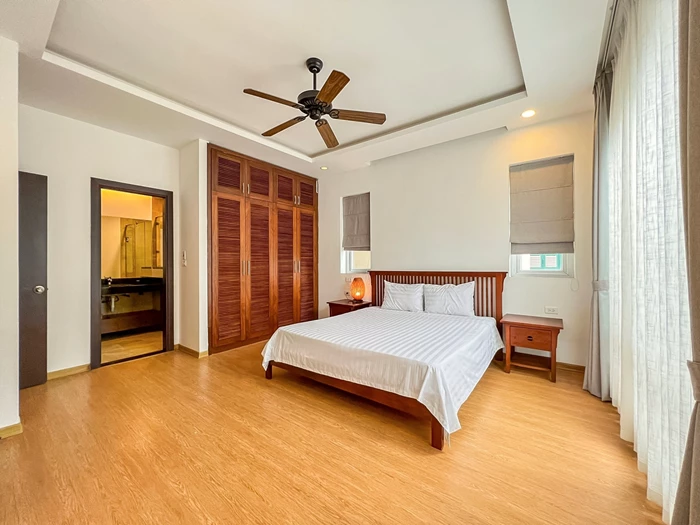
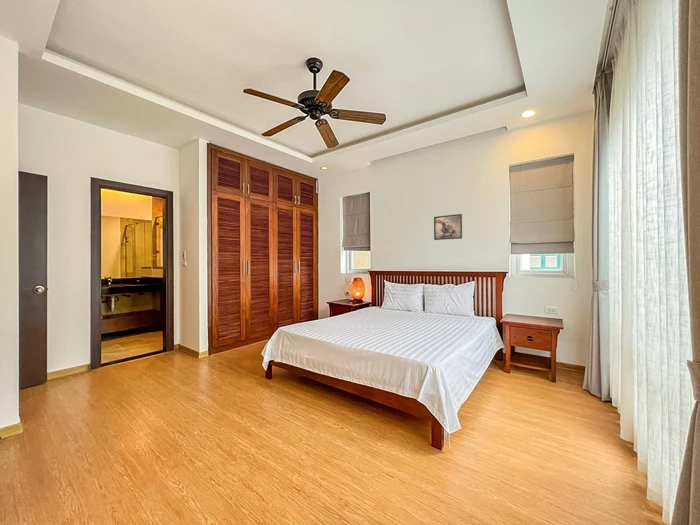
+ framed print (447, 227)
